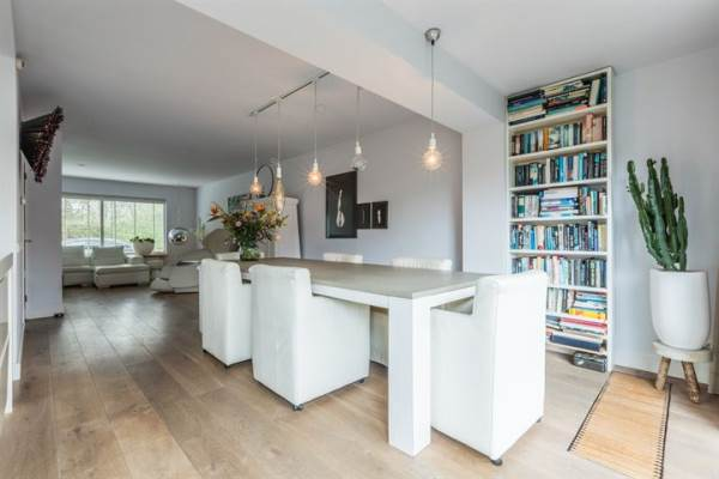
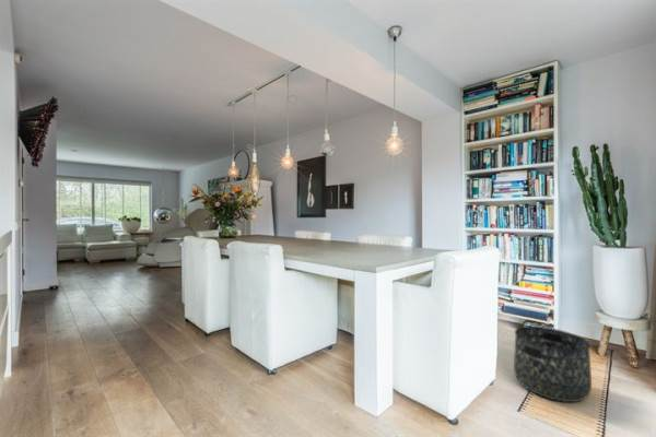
+ basket (550, 362)
